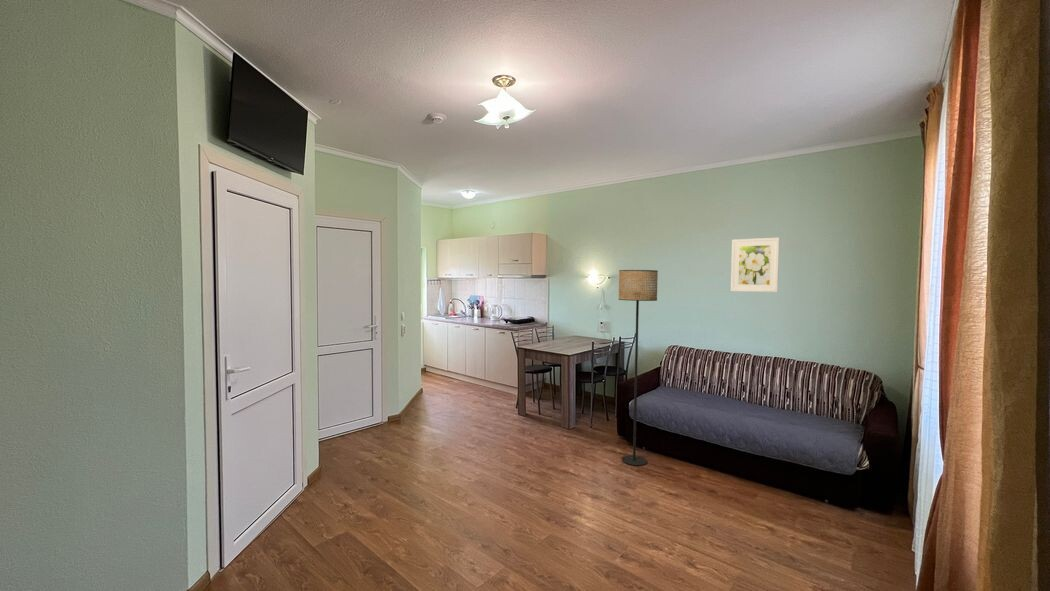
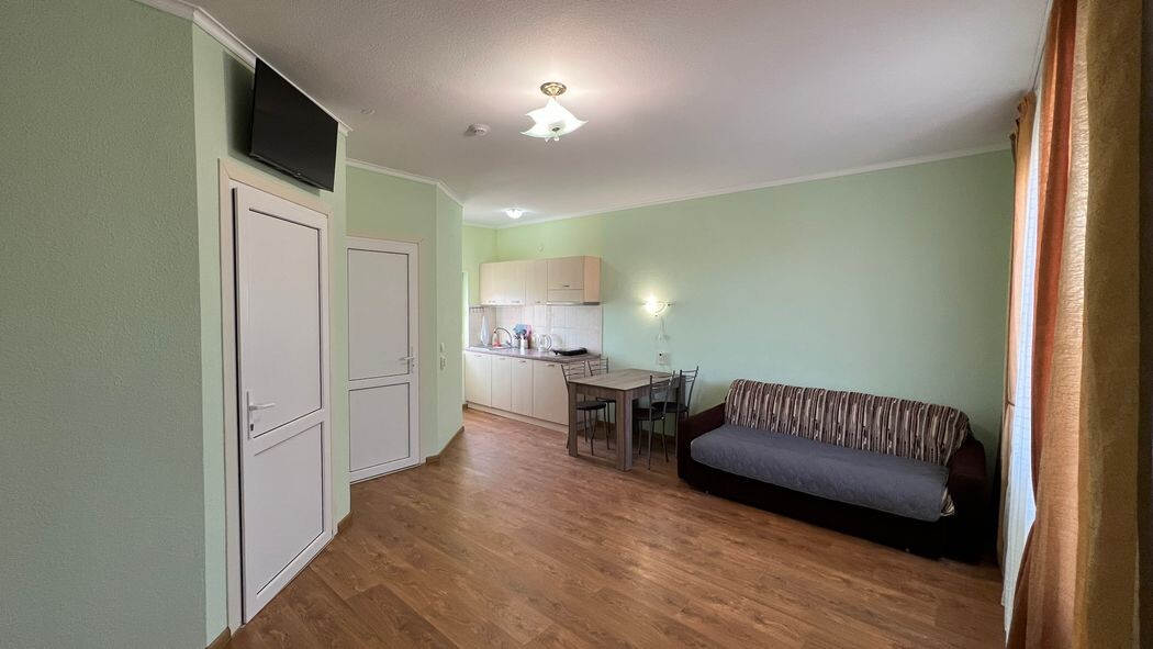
- floor lamp (636, 366)
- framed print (754, 265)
